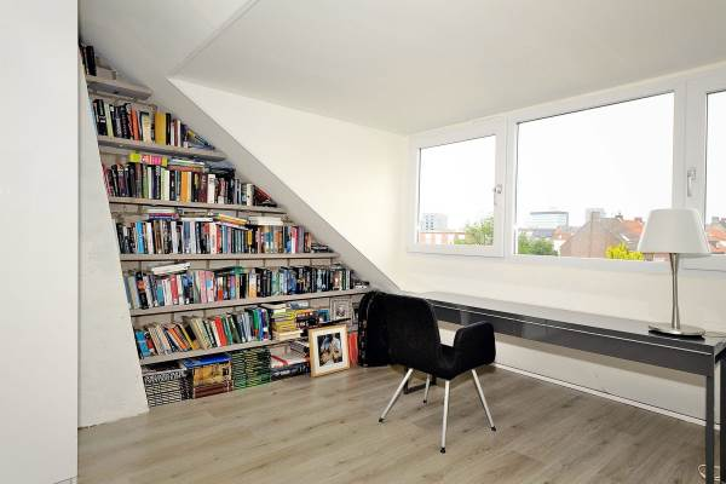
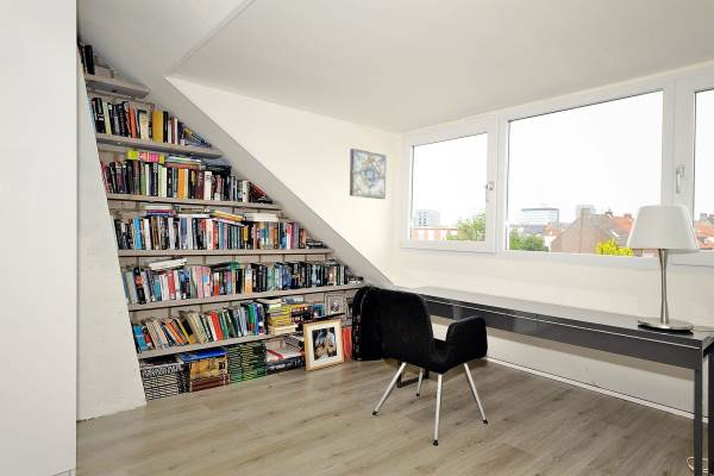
+ wall art (368, 174)
